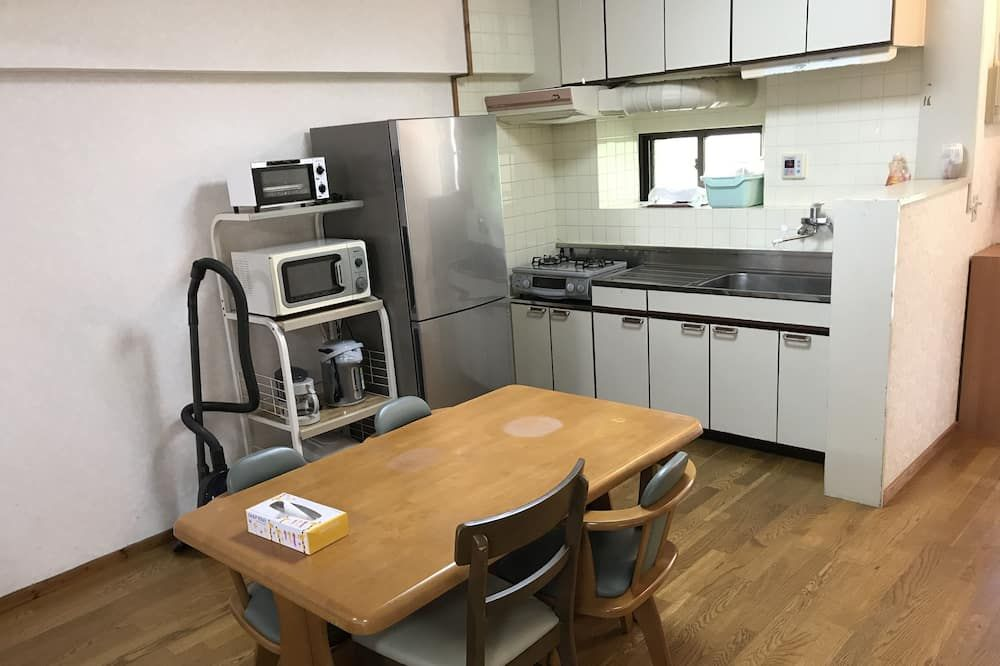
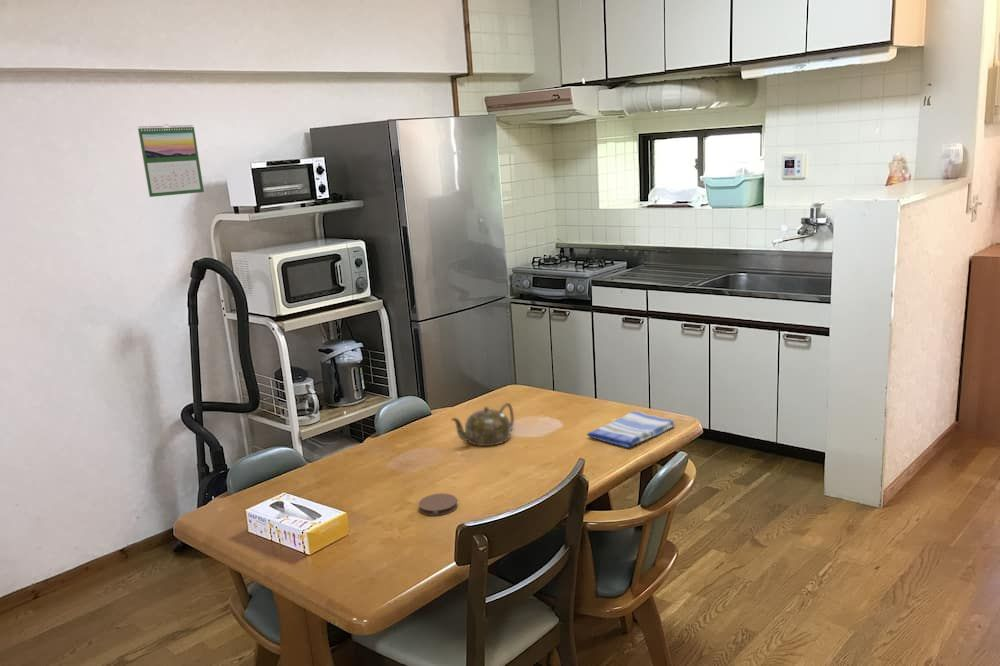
+ calendar (171, 159)
+ teapot (484, 423)
+ coaster (438, 504)
+ dish towel (631, 428)
